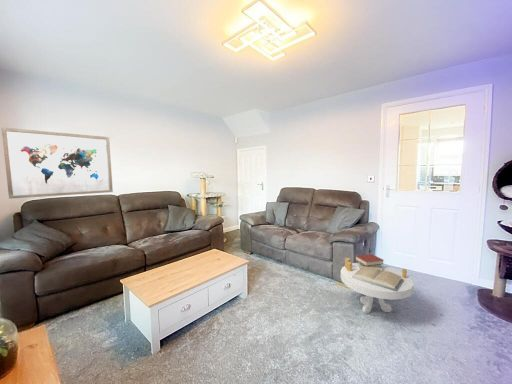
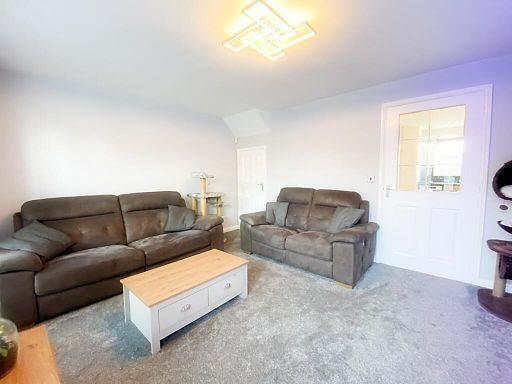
- side table (374, 286)
- wall art (64, 164)
